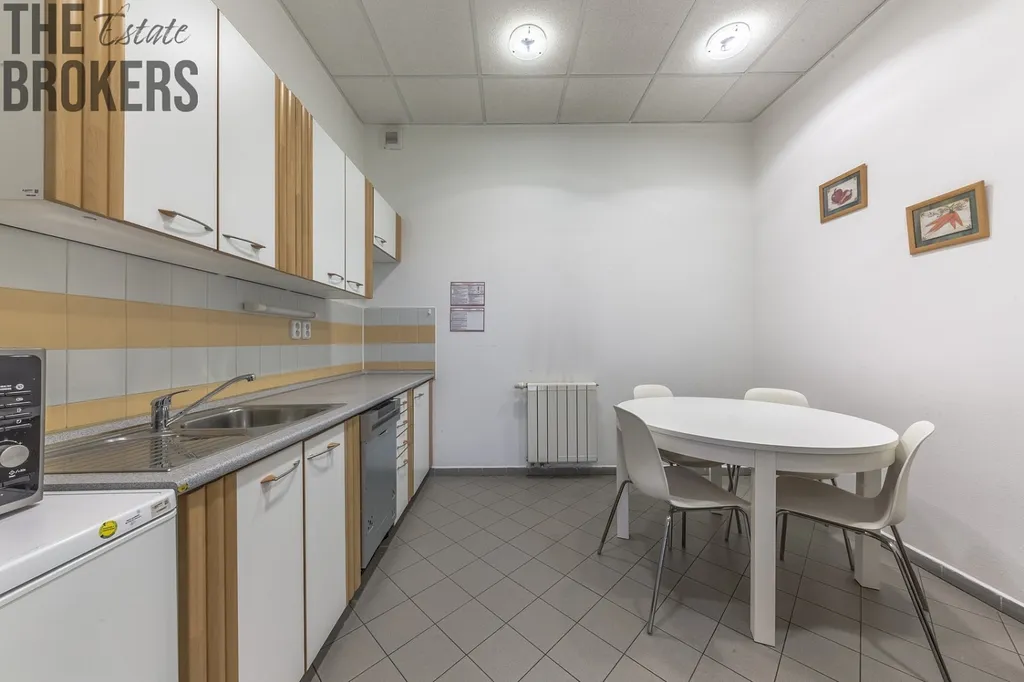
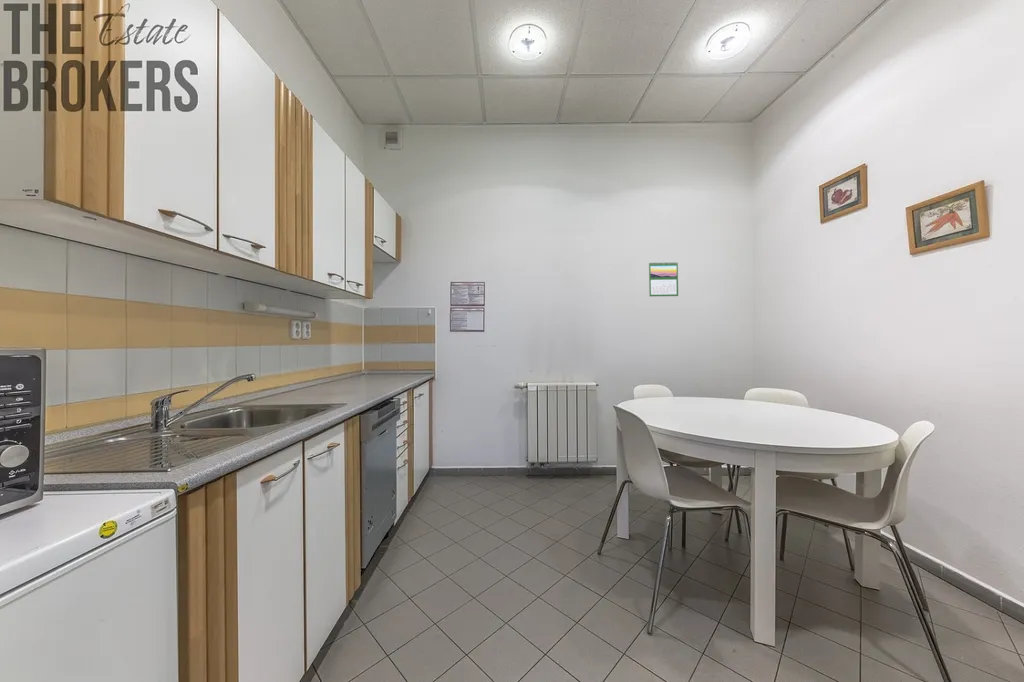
+ calendar (663, 278)
